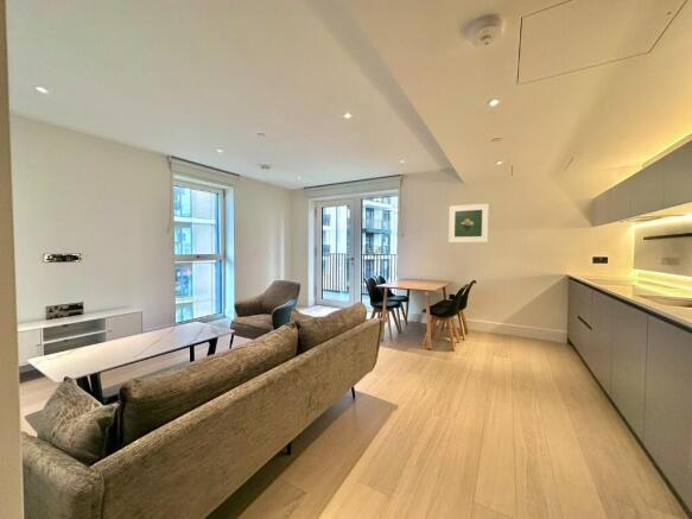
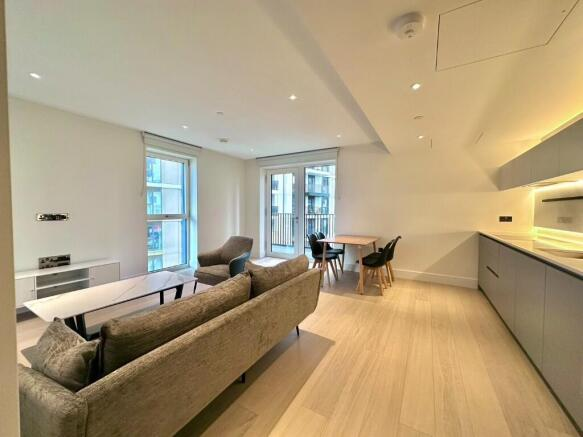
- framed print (468, 223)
